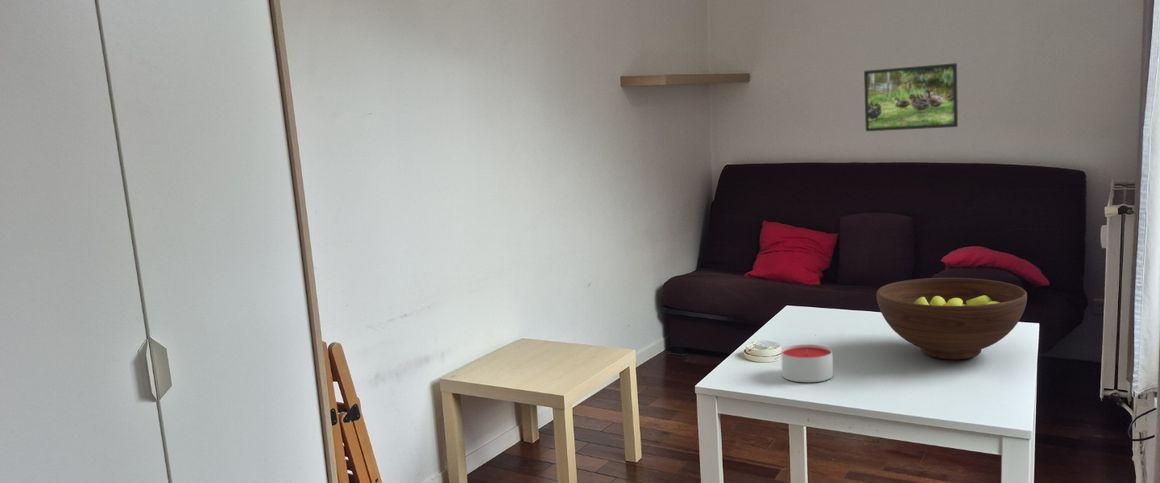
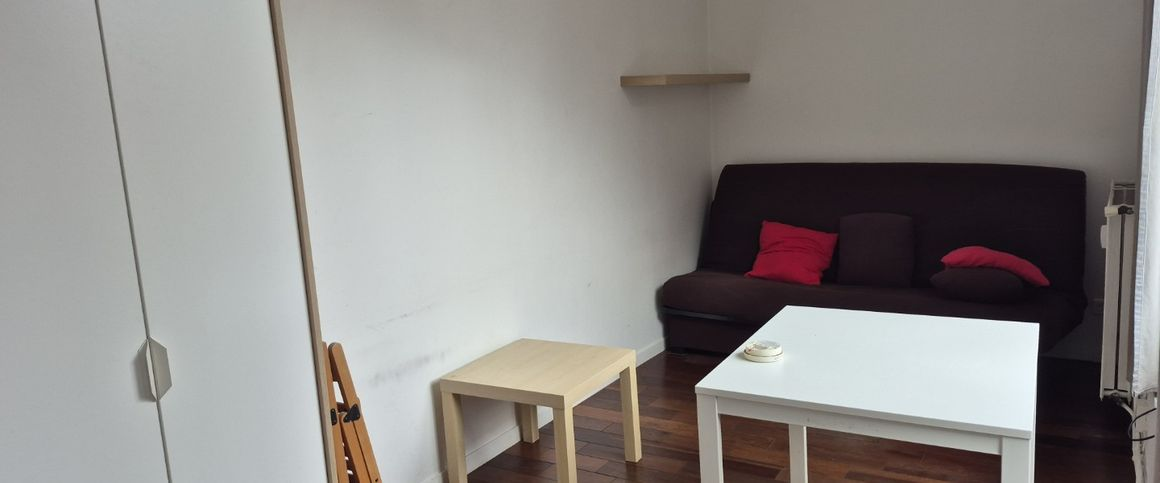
- fruit bowl (950, 322)
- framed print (910, 98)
- candle (807, 362)
